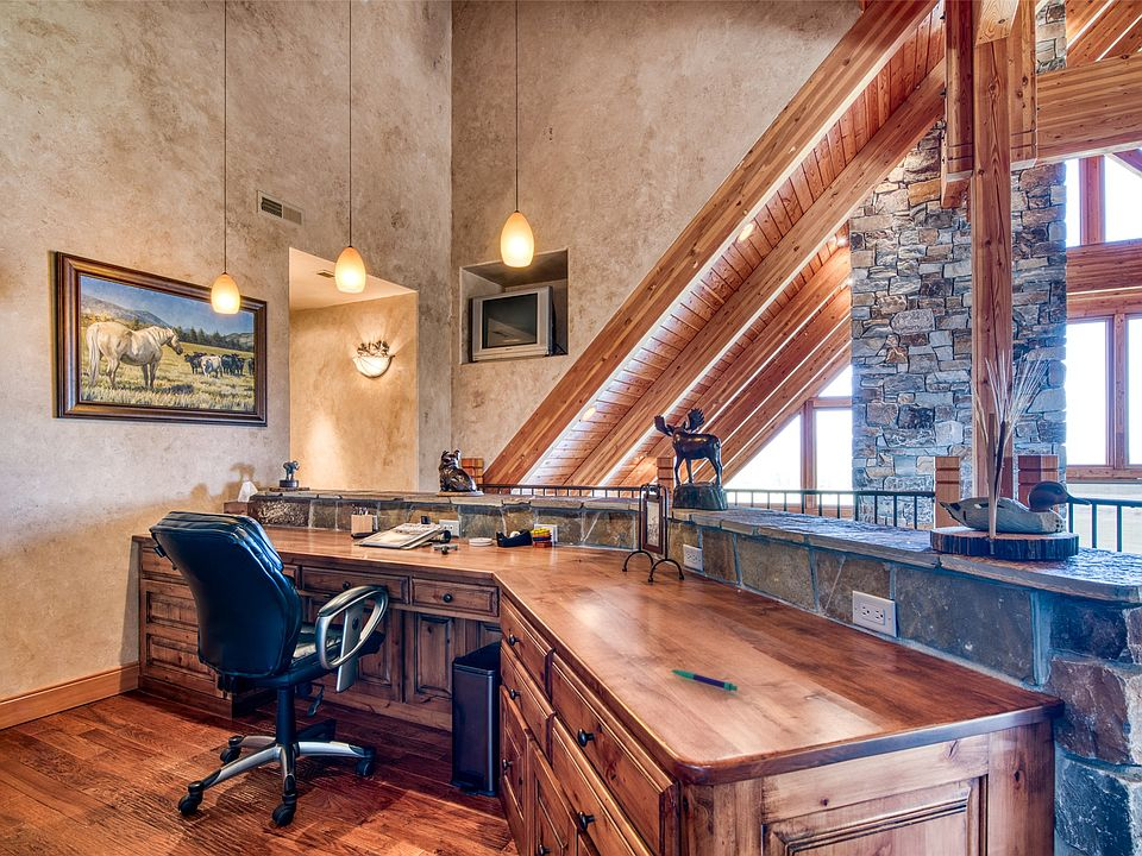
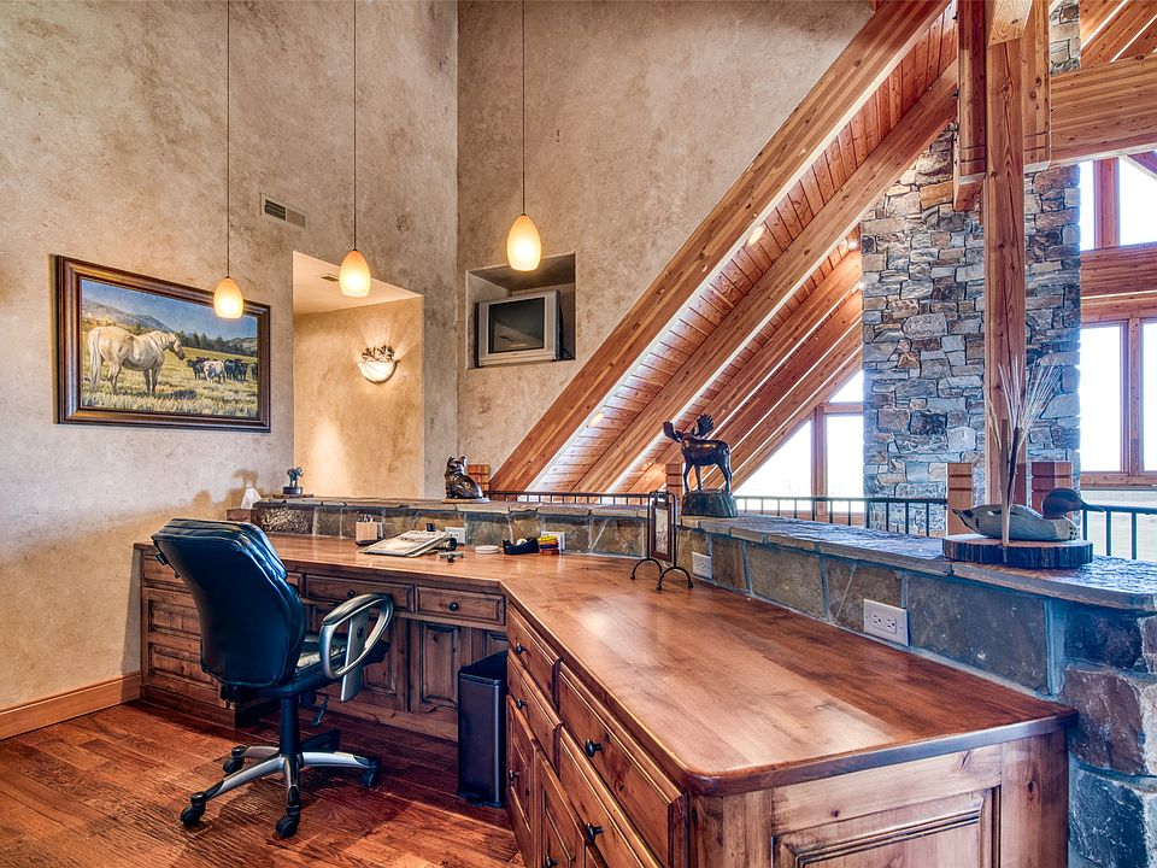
- pen (702, 678)
